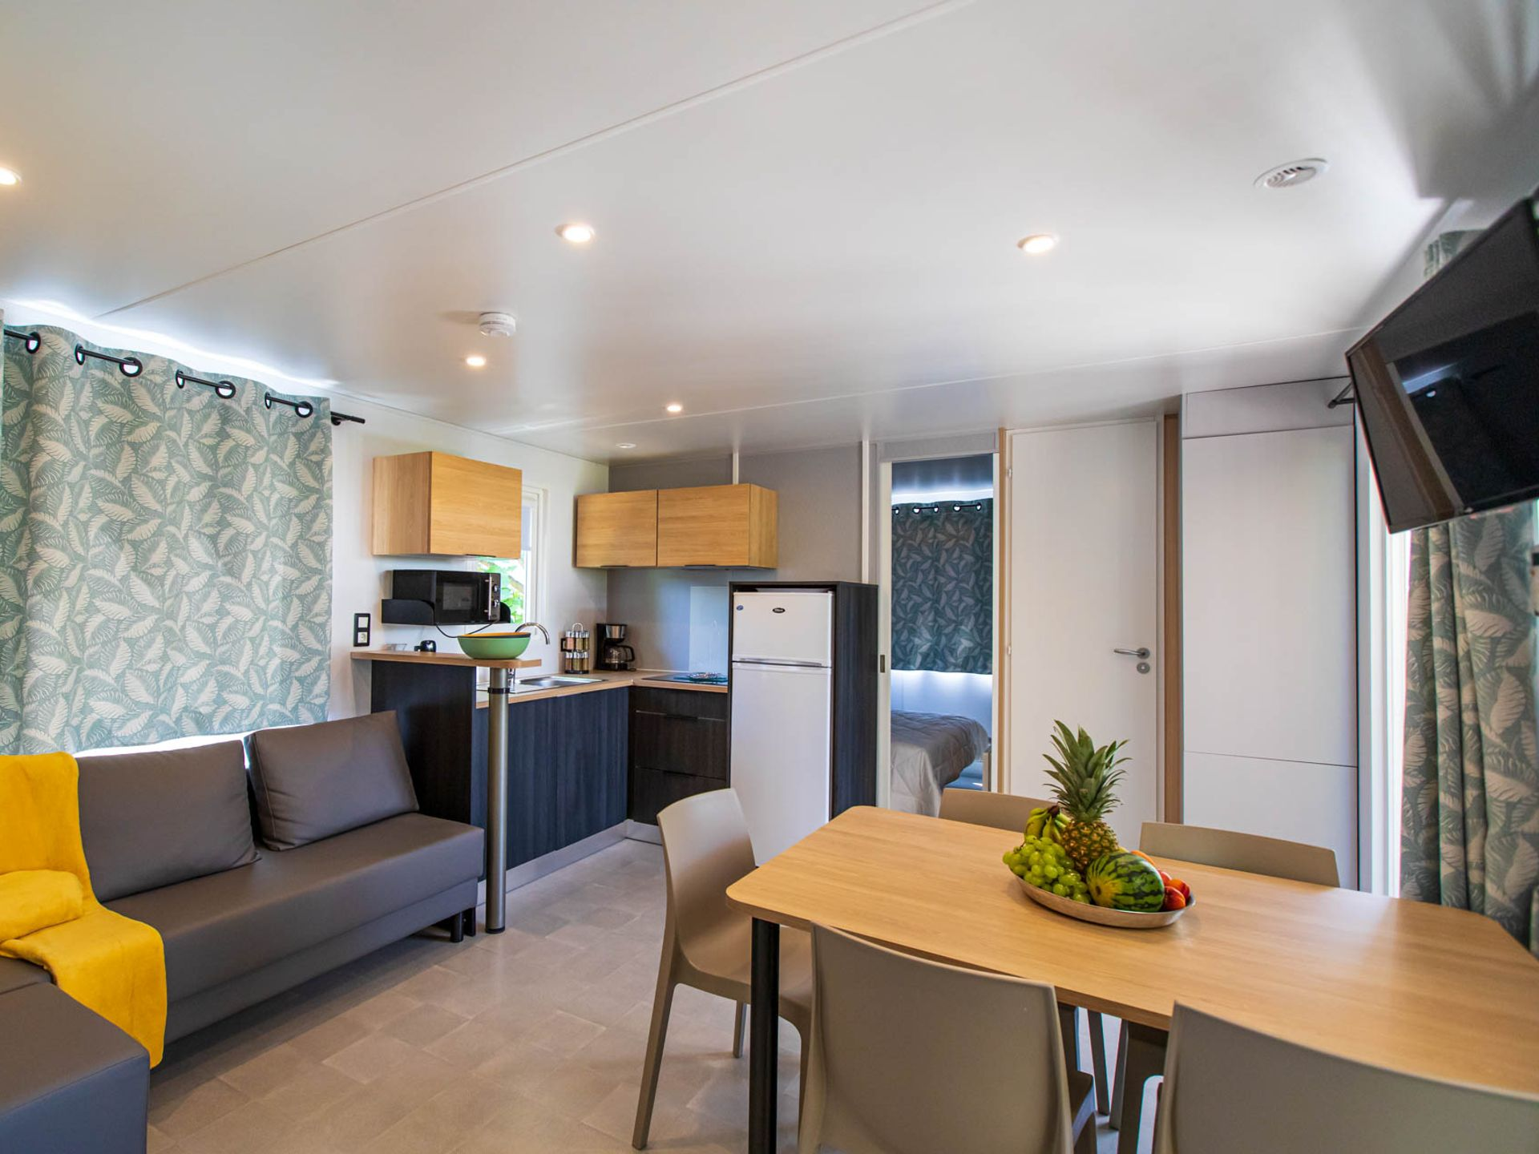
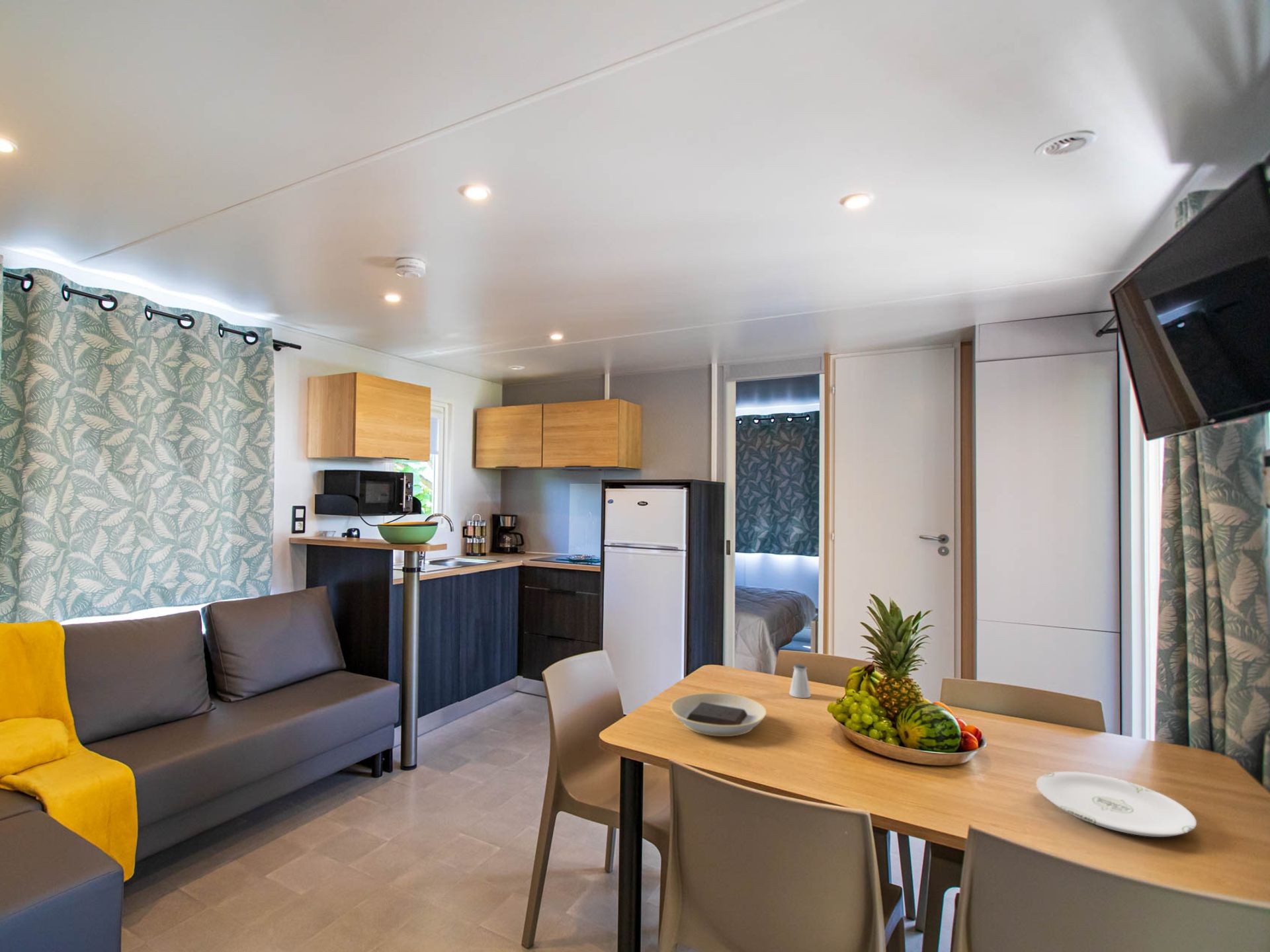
+ plate (1111, 805)
+ plate (718, 715)
+ saltshaker (800, 680)
